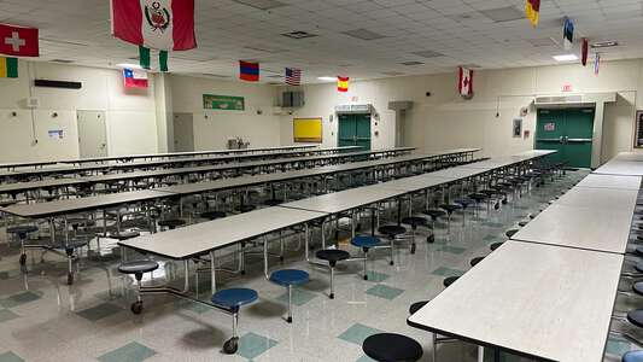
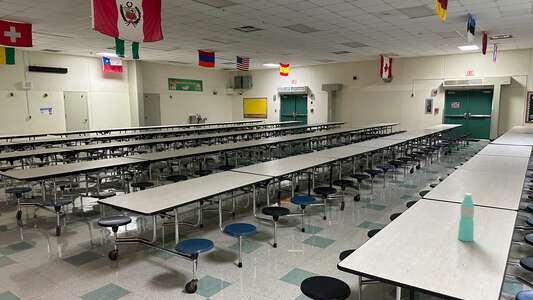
+ water bottle (466, 216)
